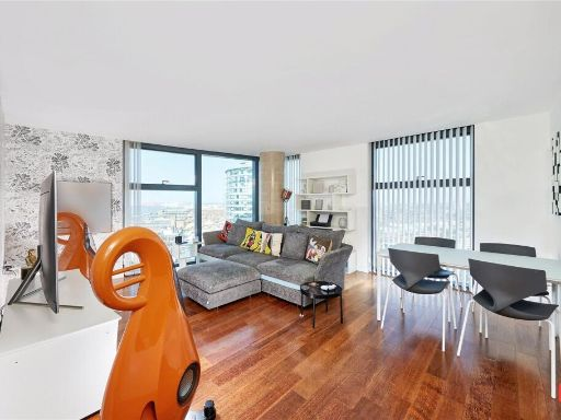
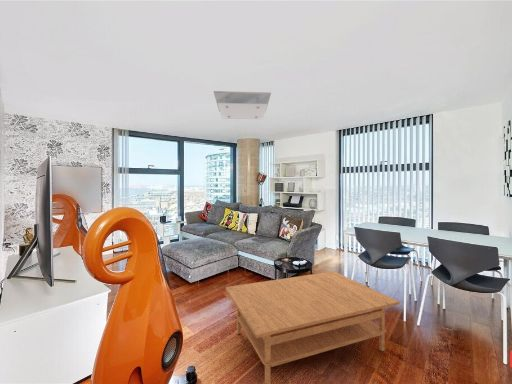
+ coffee table (306, 317)
+ ceiling light (242, 107)
